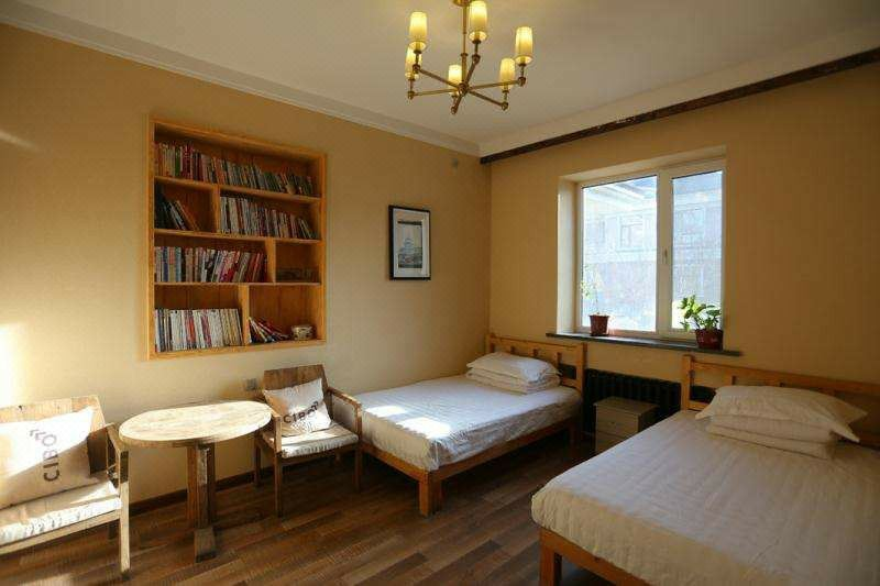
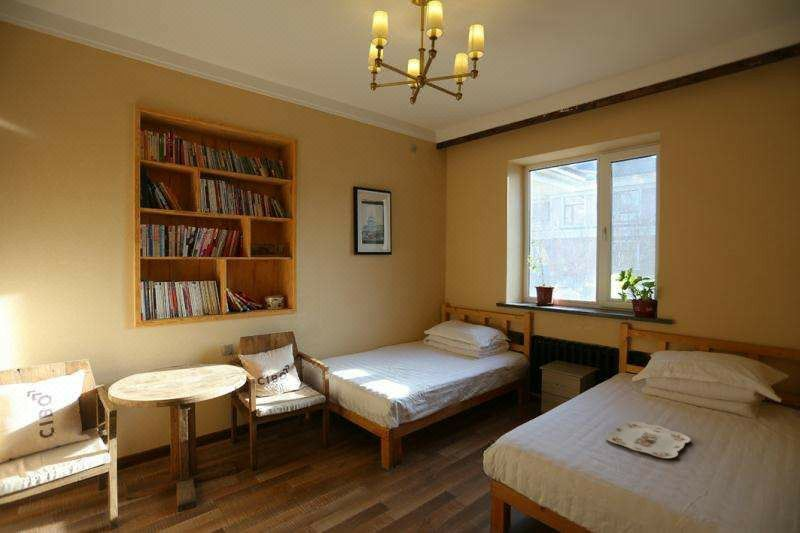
+ serving tray (647, 438)
